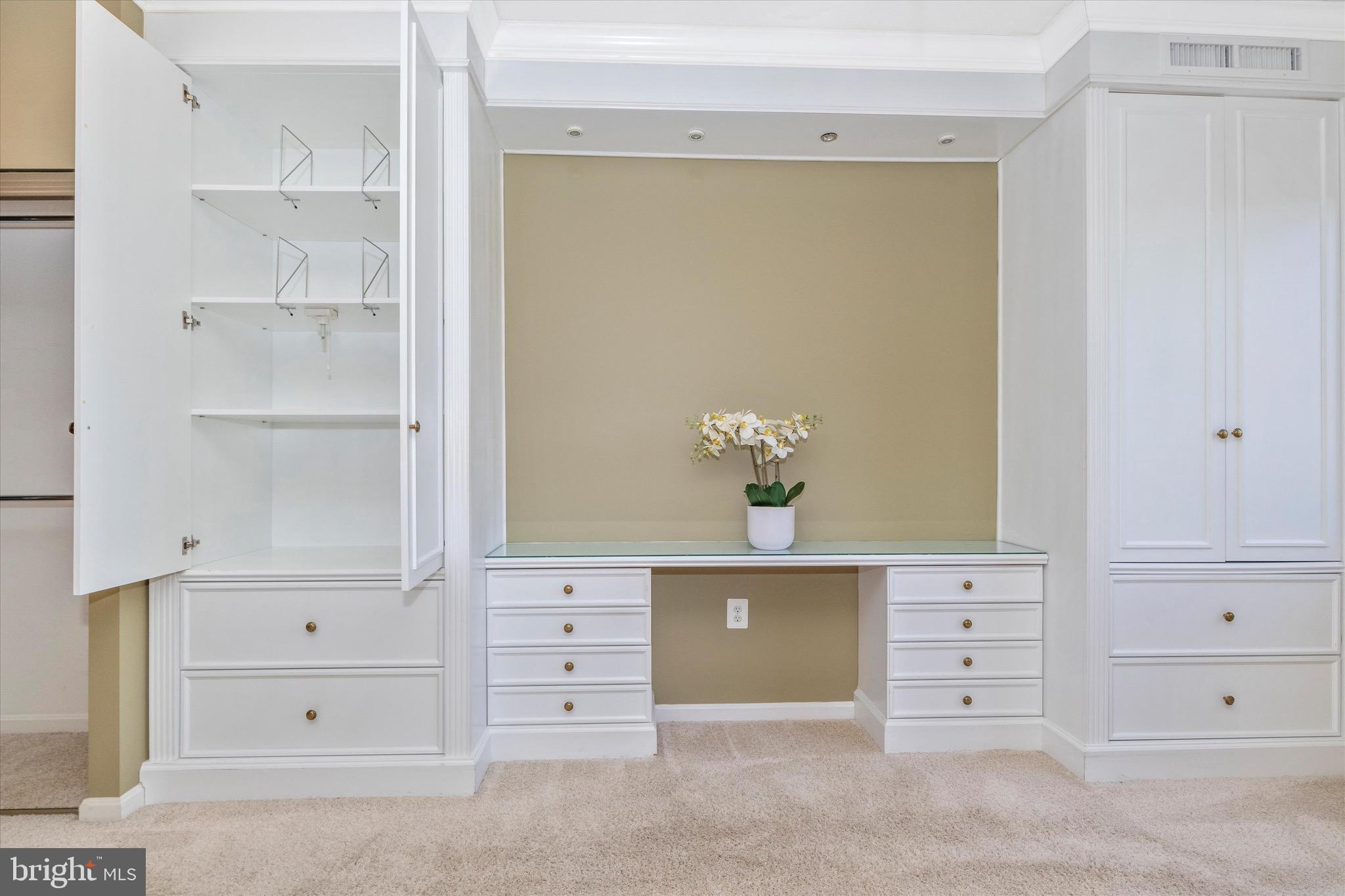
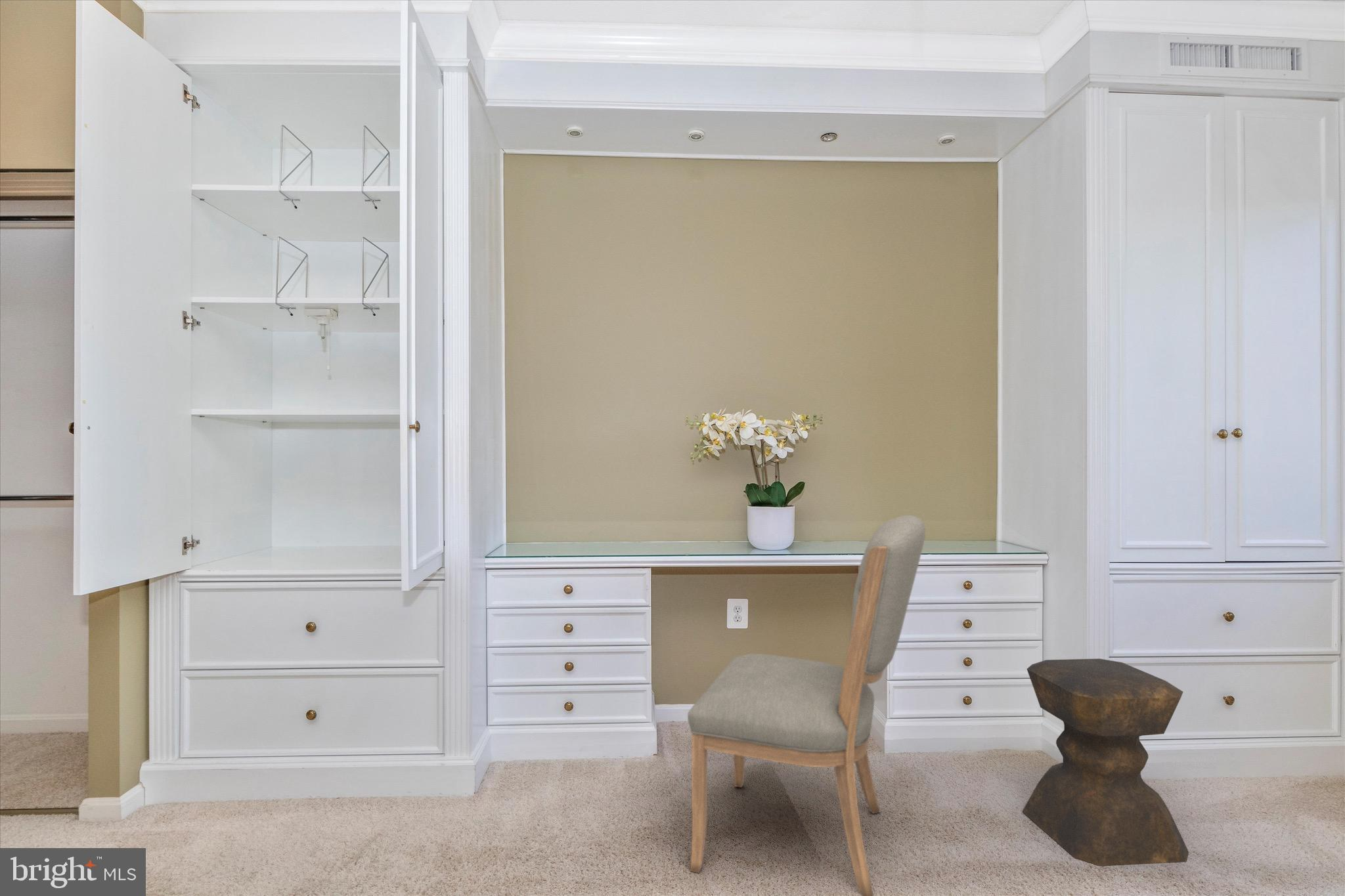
+ chair (813, 676)
+ stool (1101, 751)
